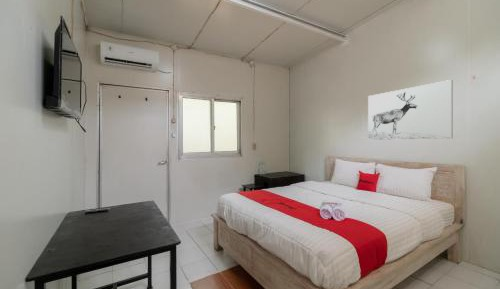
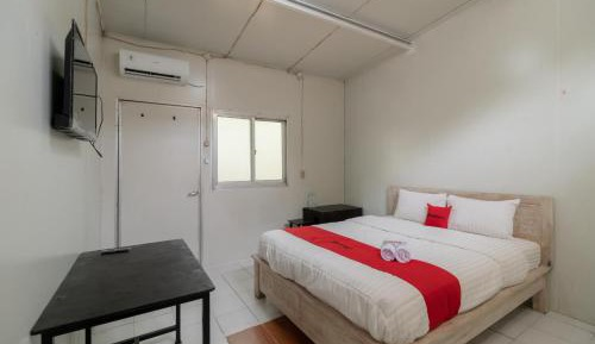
- wall art (404, 114)
